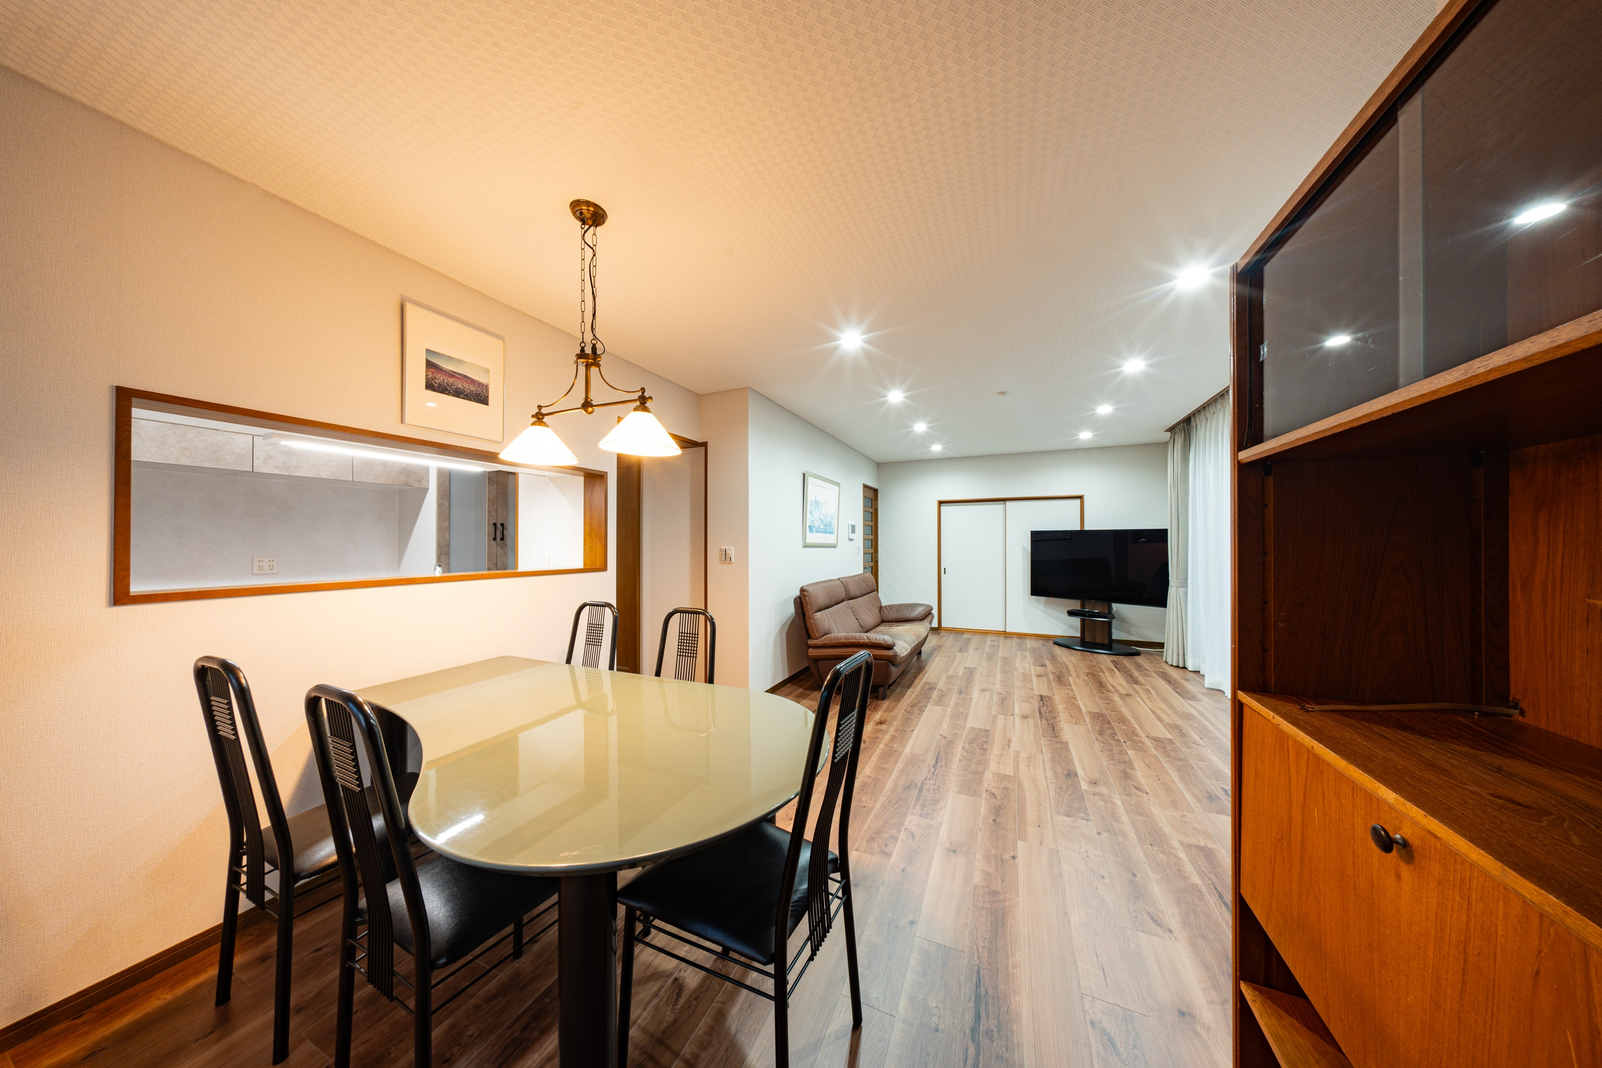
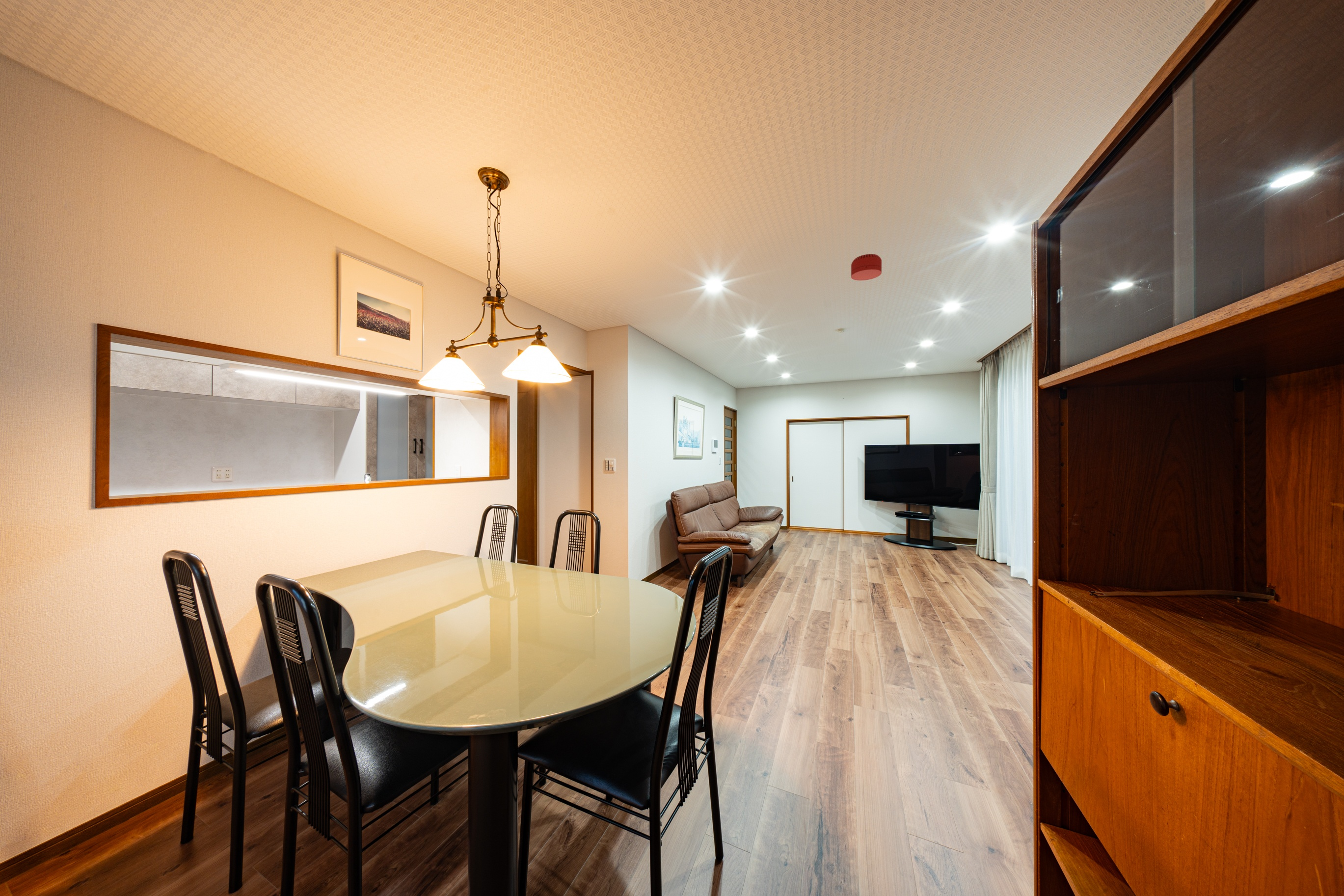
+ smoke detector (866, 267)
